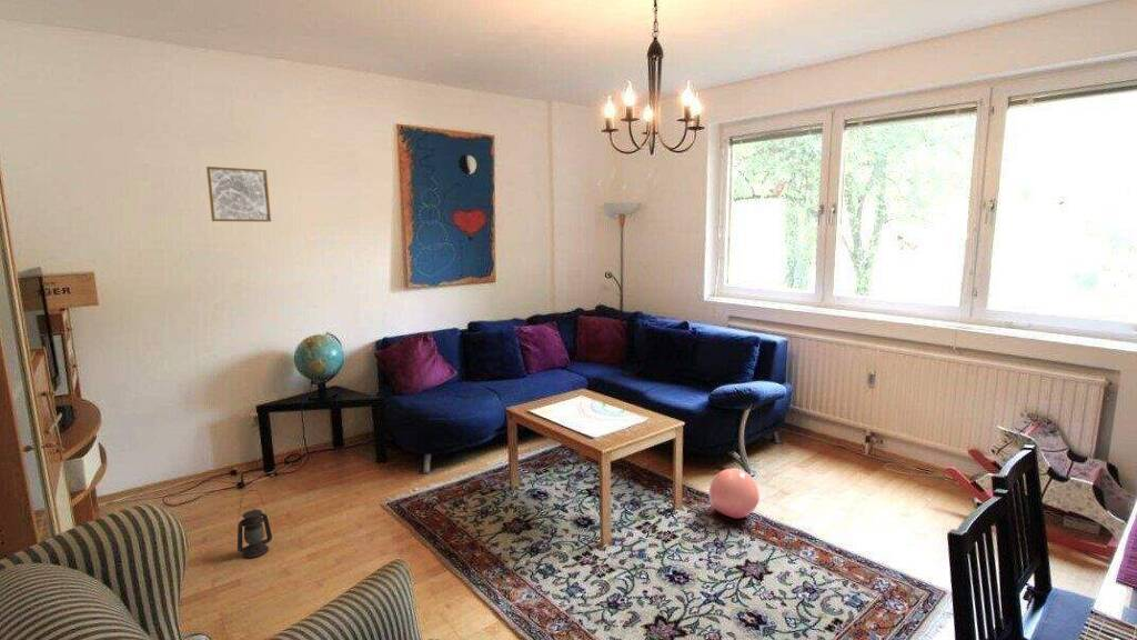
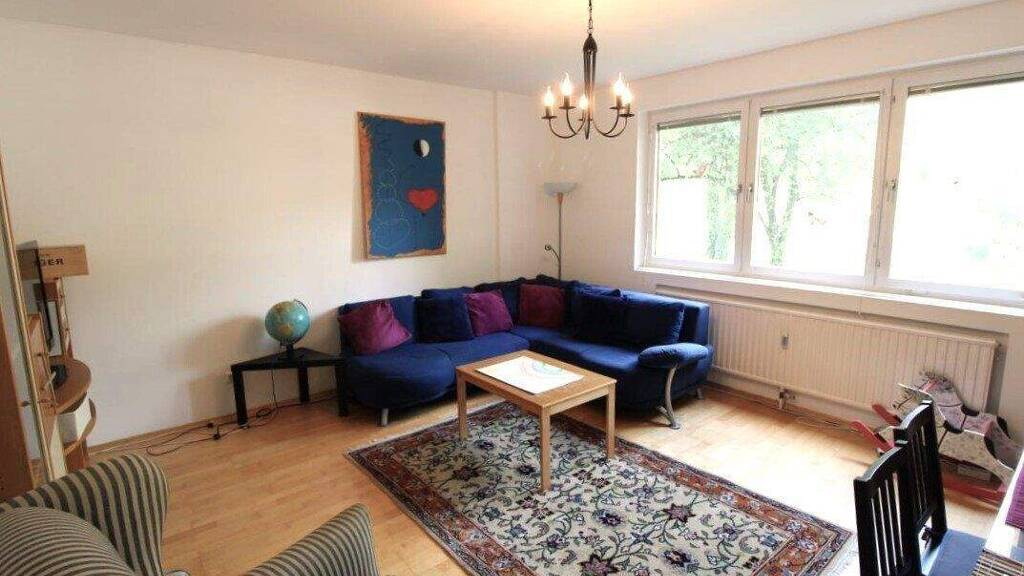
- lantern (252, 521)
- wall art (239, 194)
- ball (733, 492)
